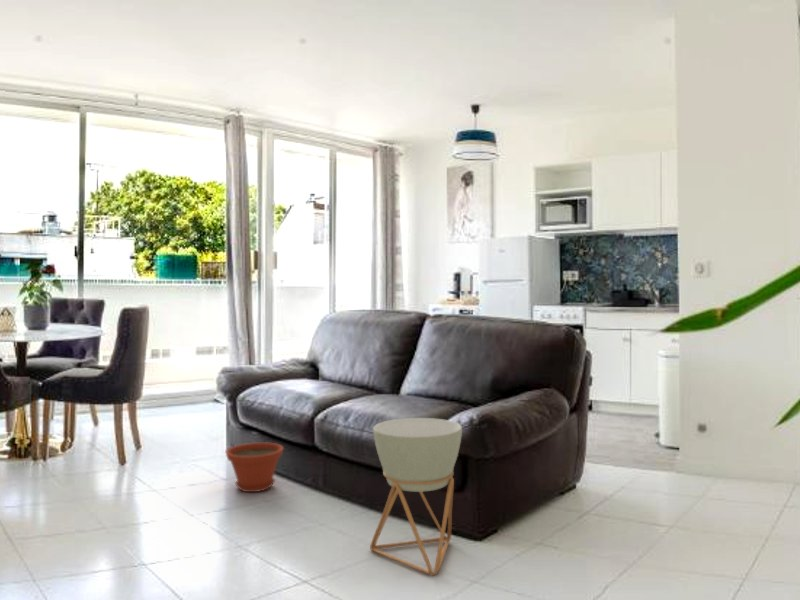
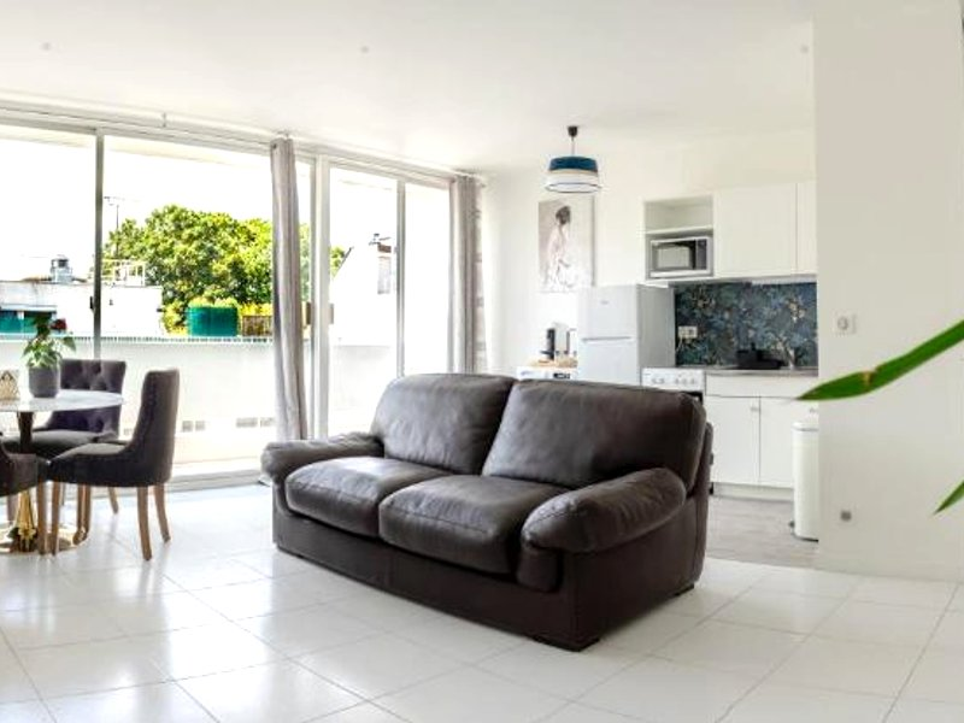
- plant pot (254, 468)
- planter (418, 490)
